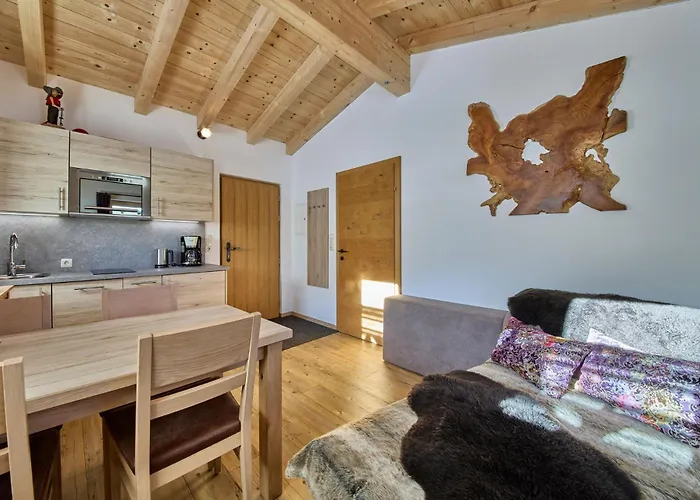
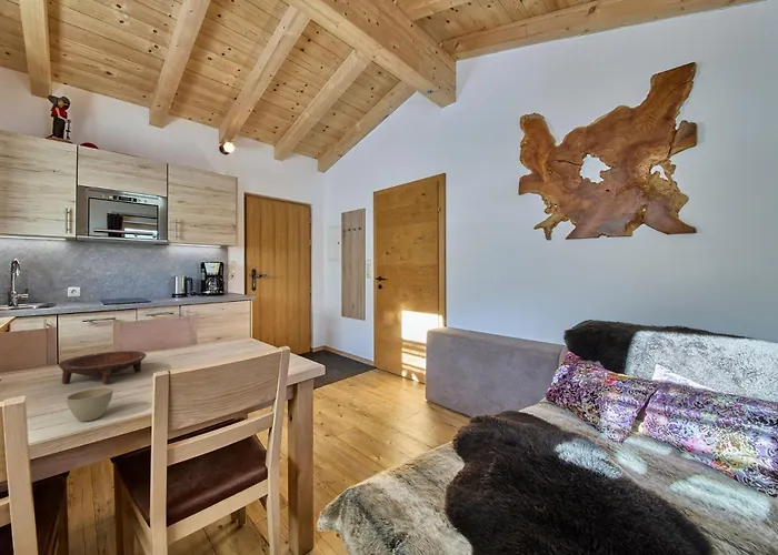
+ flower pot (90, 405)
+ bowl (104, 366)
